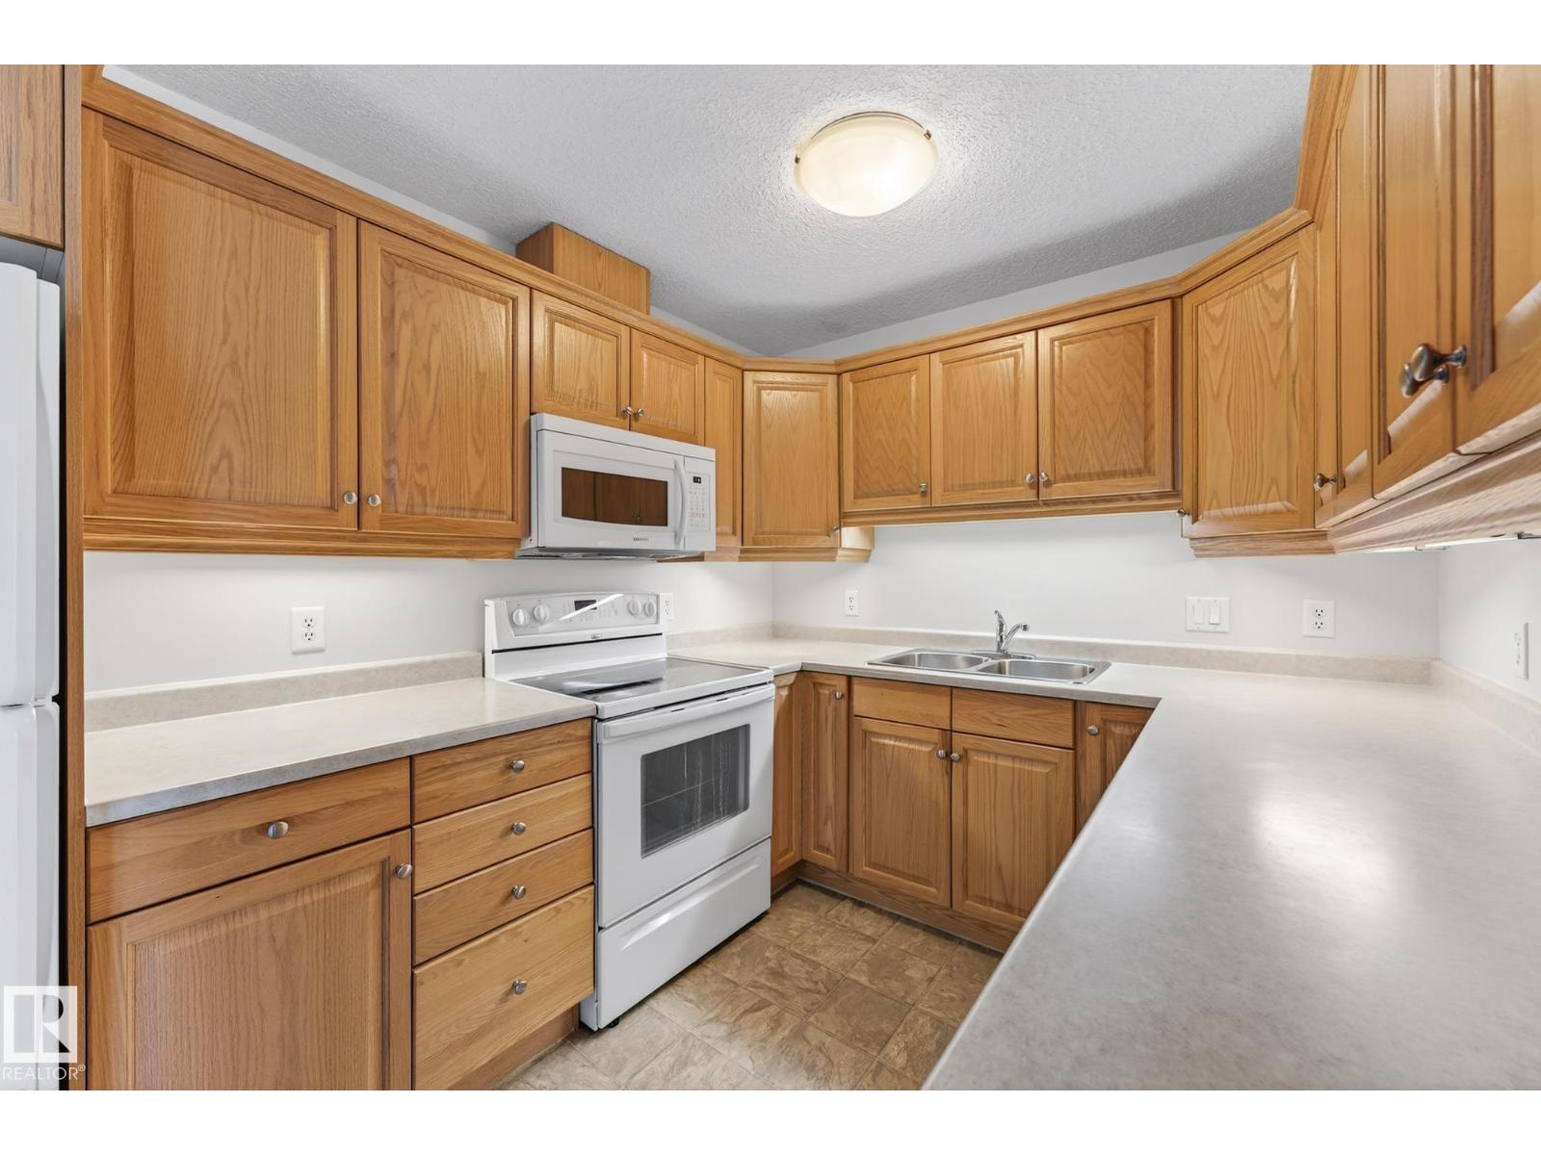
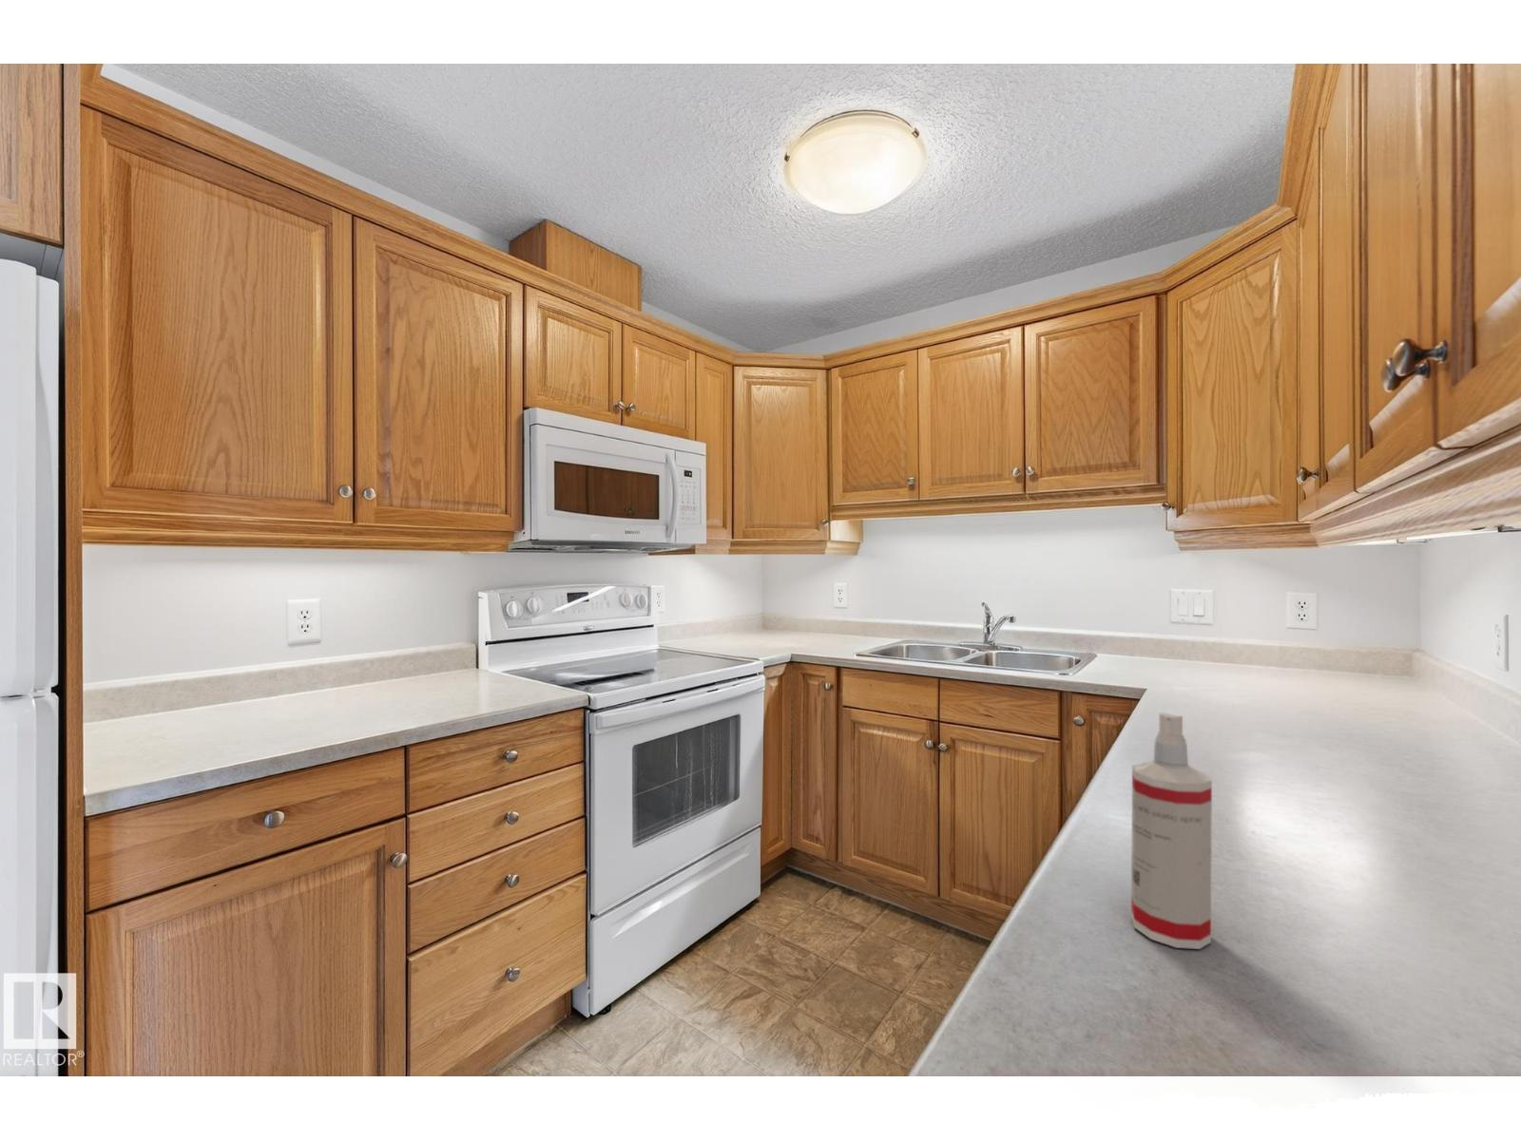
+ spray bottle (1170, 821)
